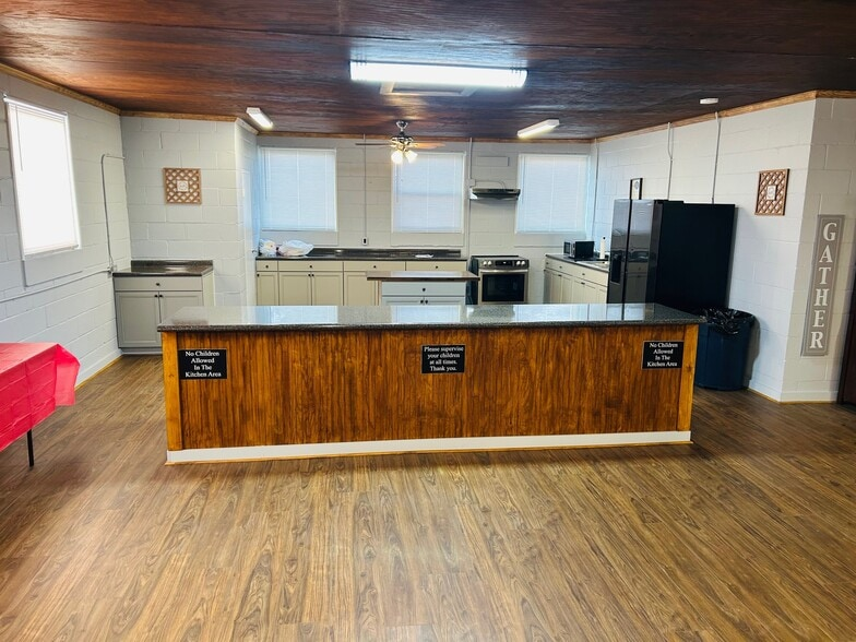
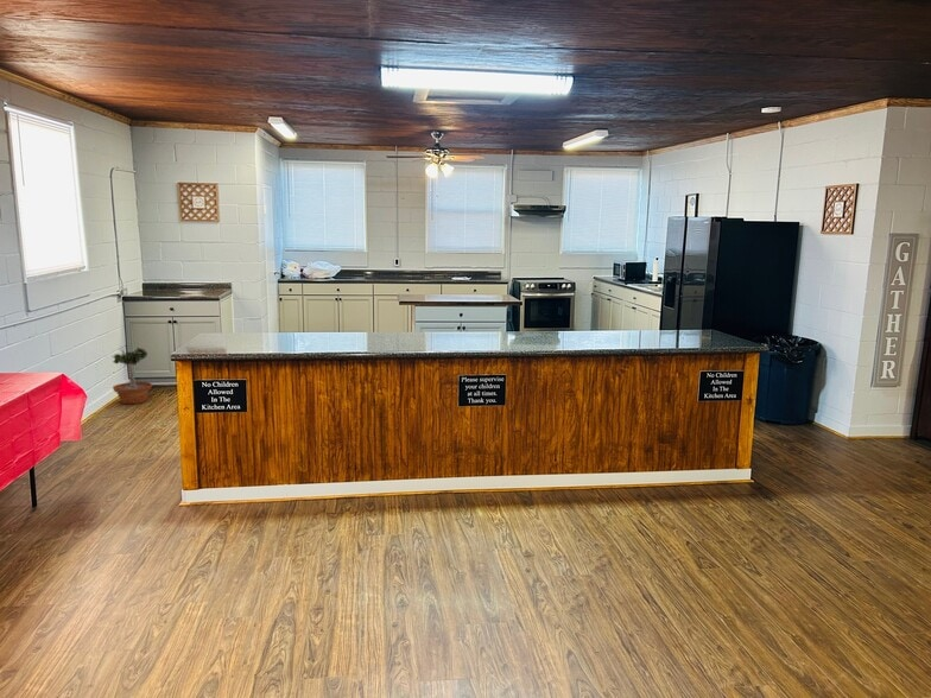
+ potted tree (131, 373)
